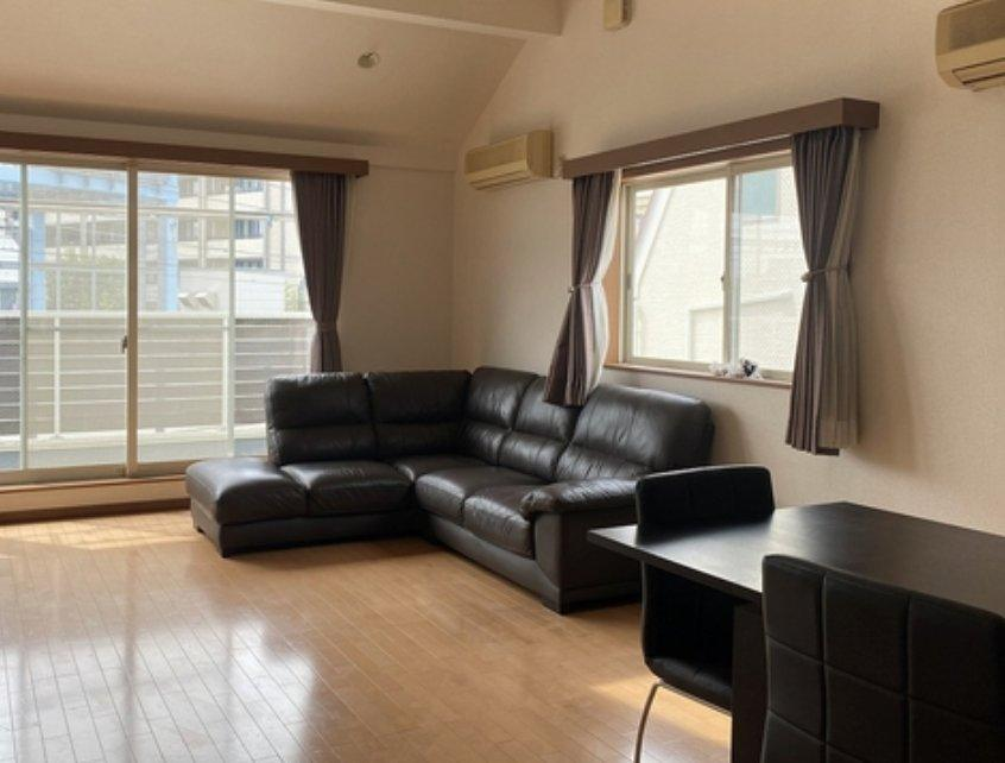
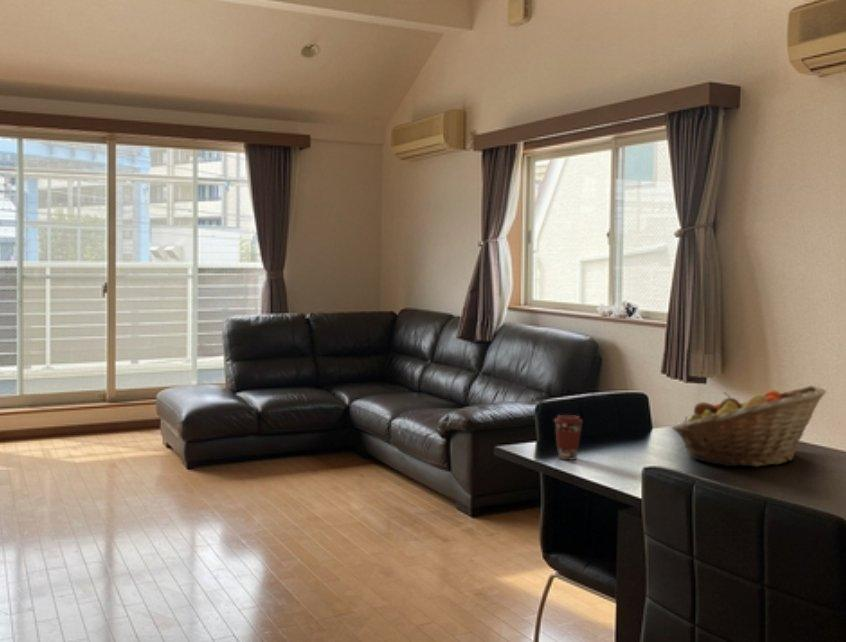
+ fruit basket (748, 420)
+ coffee cup (567, 437)
